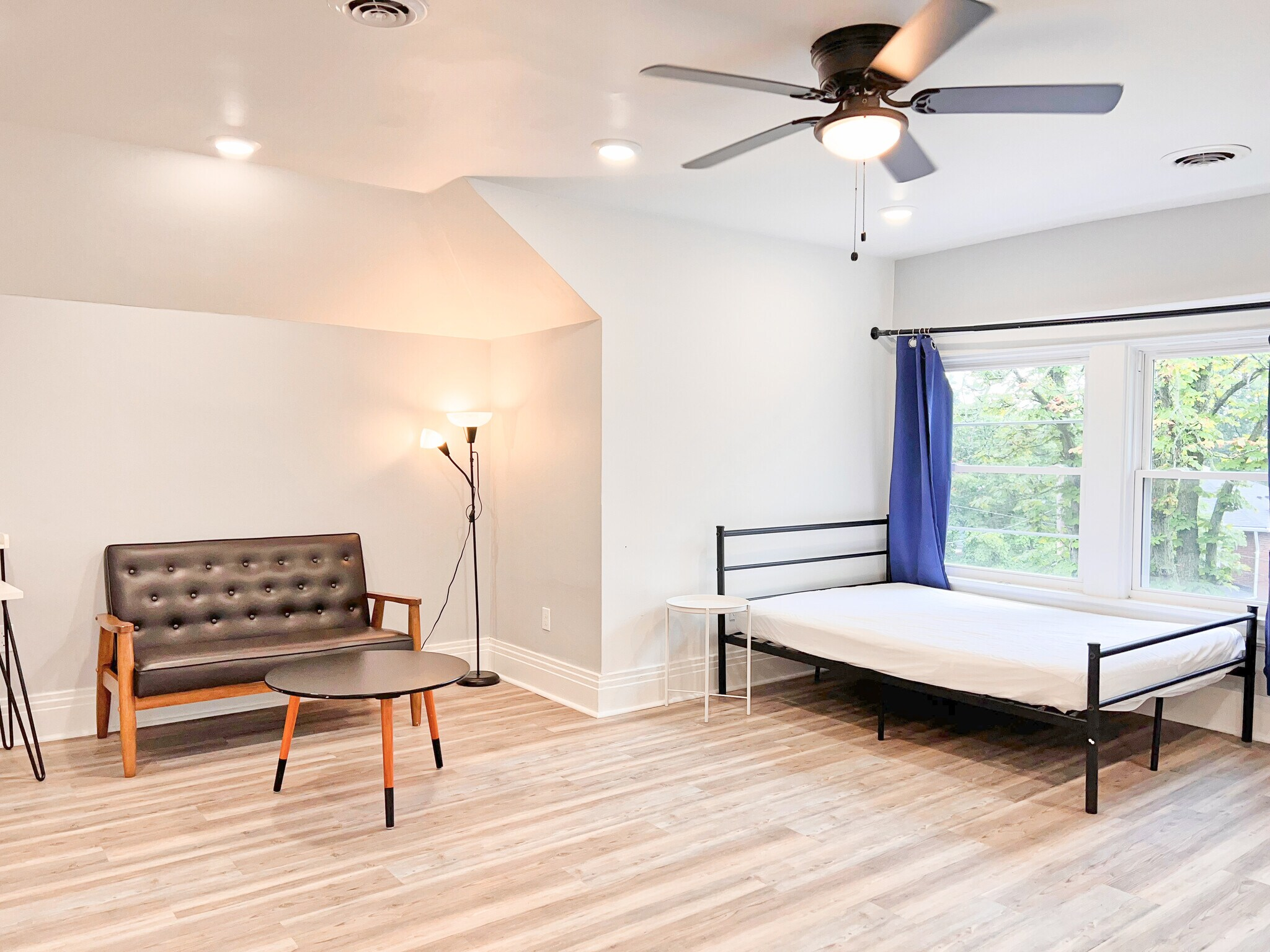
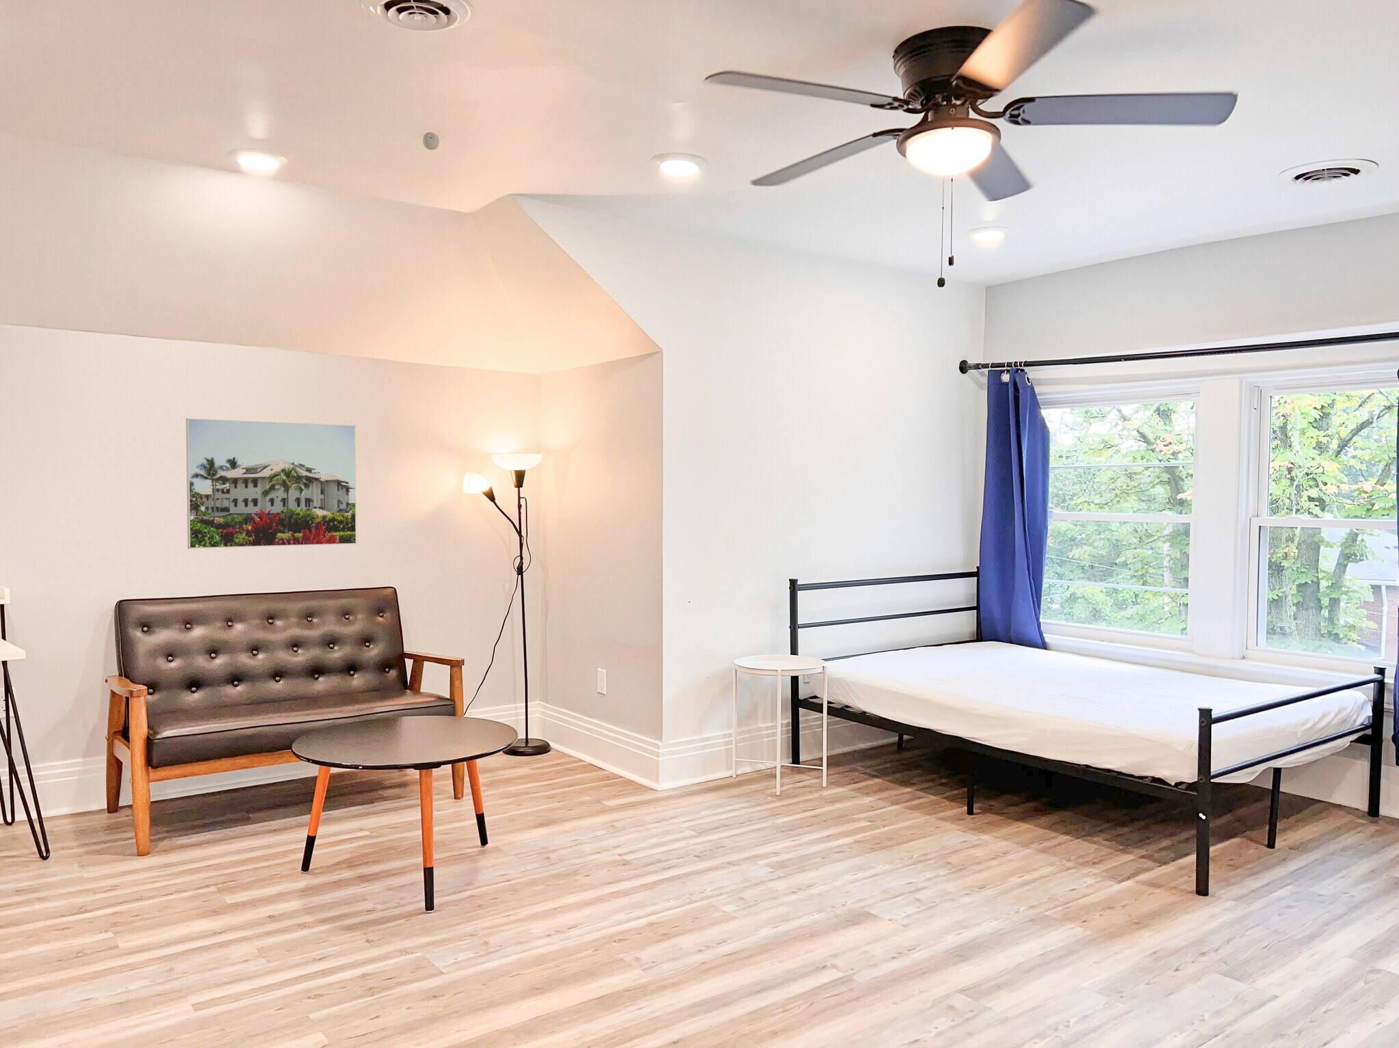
+ eyeball (431, 141)
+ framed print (274, 483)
